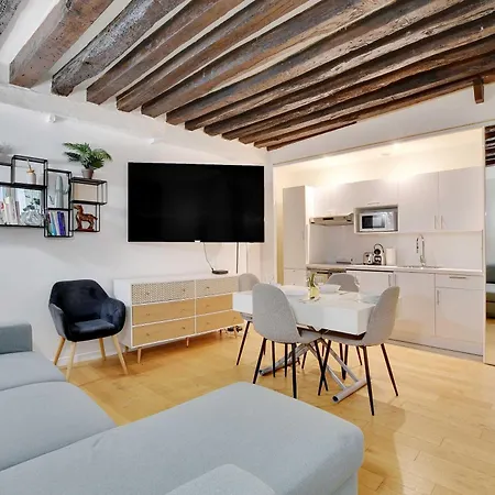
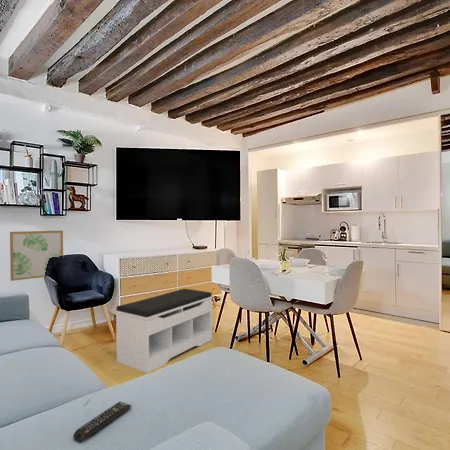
+ wall art (37, 254)
+ bench (168, 324)
+ remote control (104, 419)
